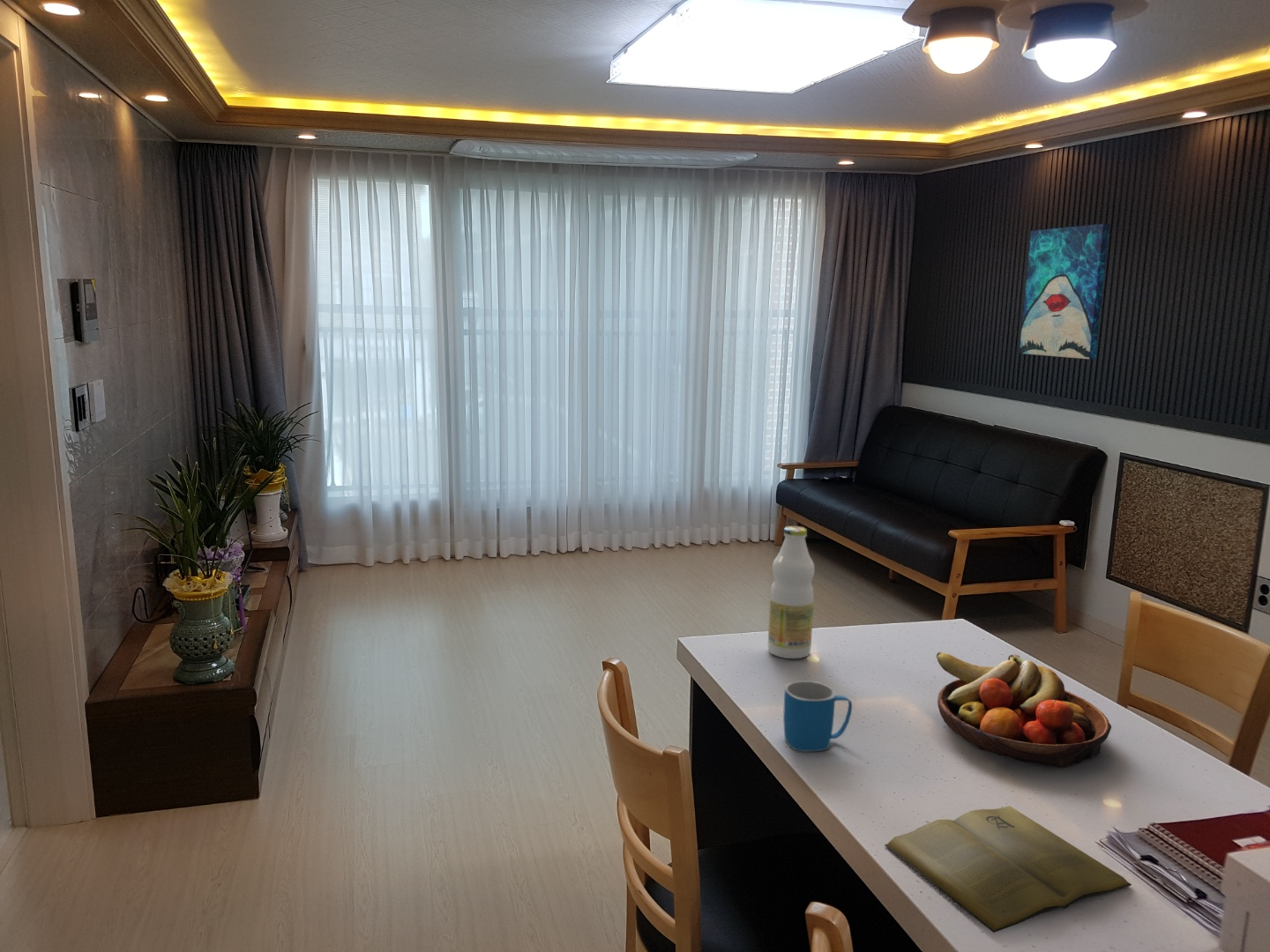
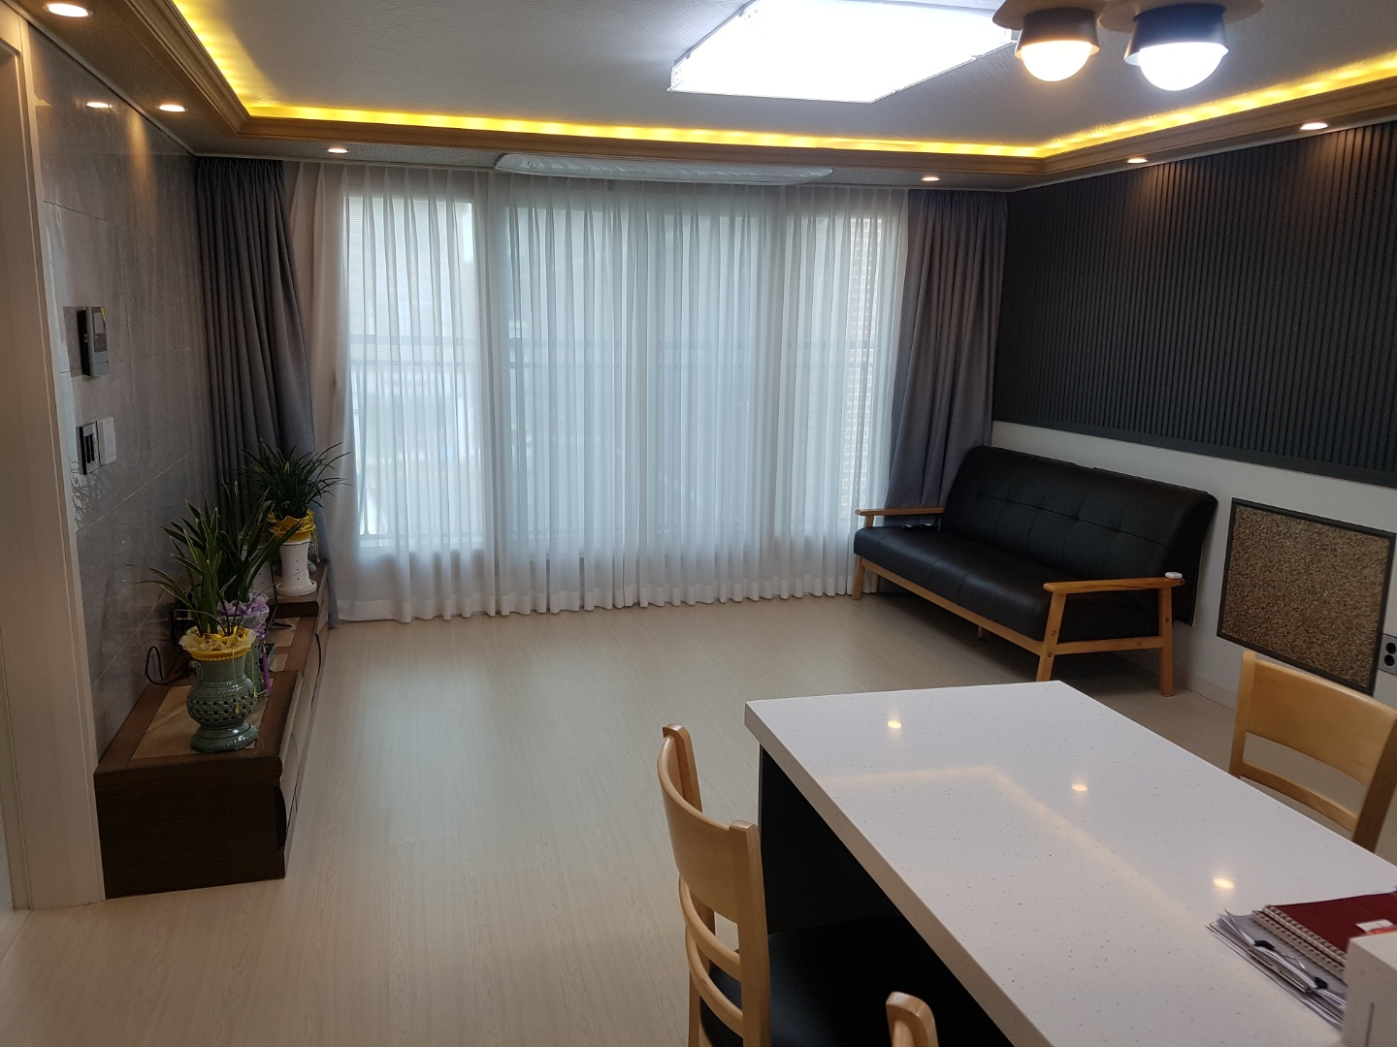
- mug (818, 716)
- book (1005, 858)
- fruit bowl (1020, 702)
- bottle (792, 591)
- wall art (1062, 293)
